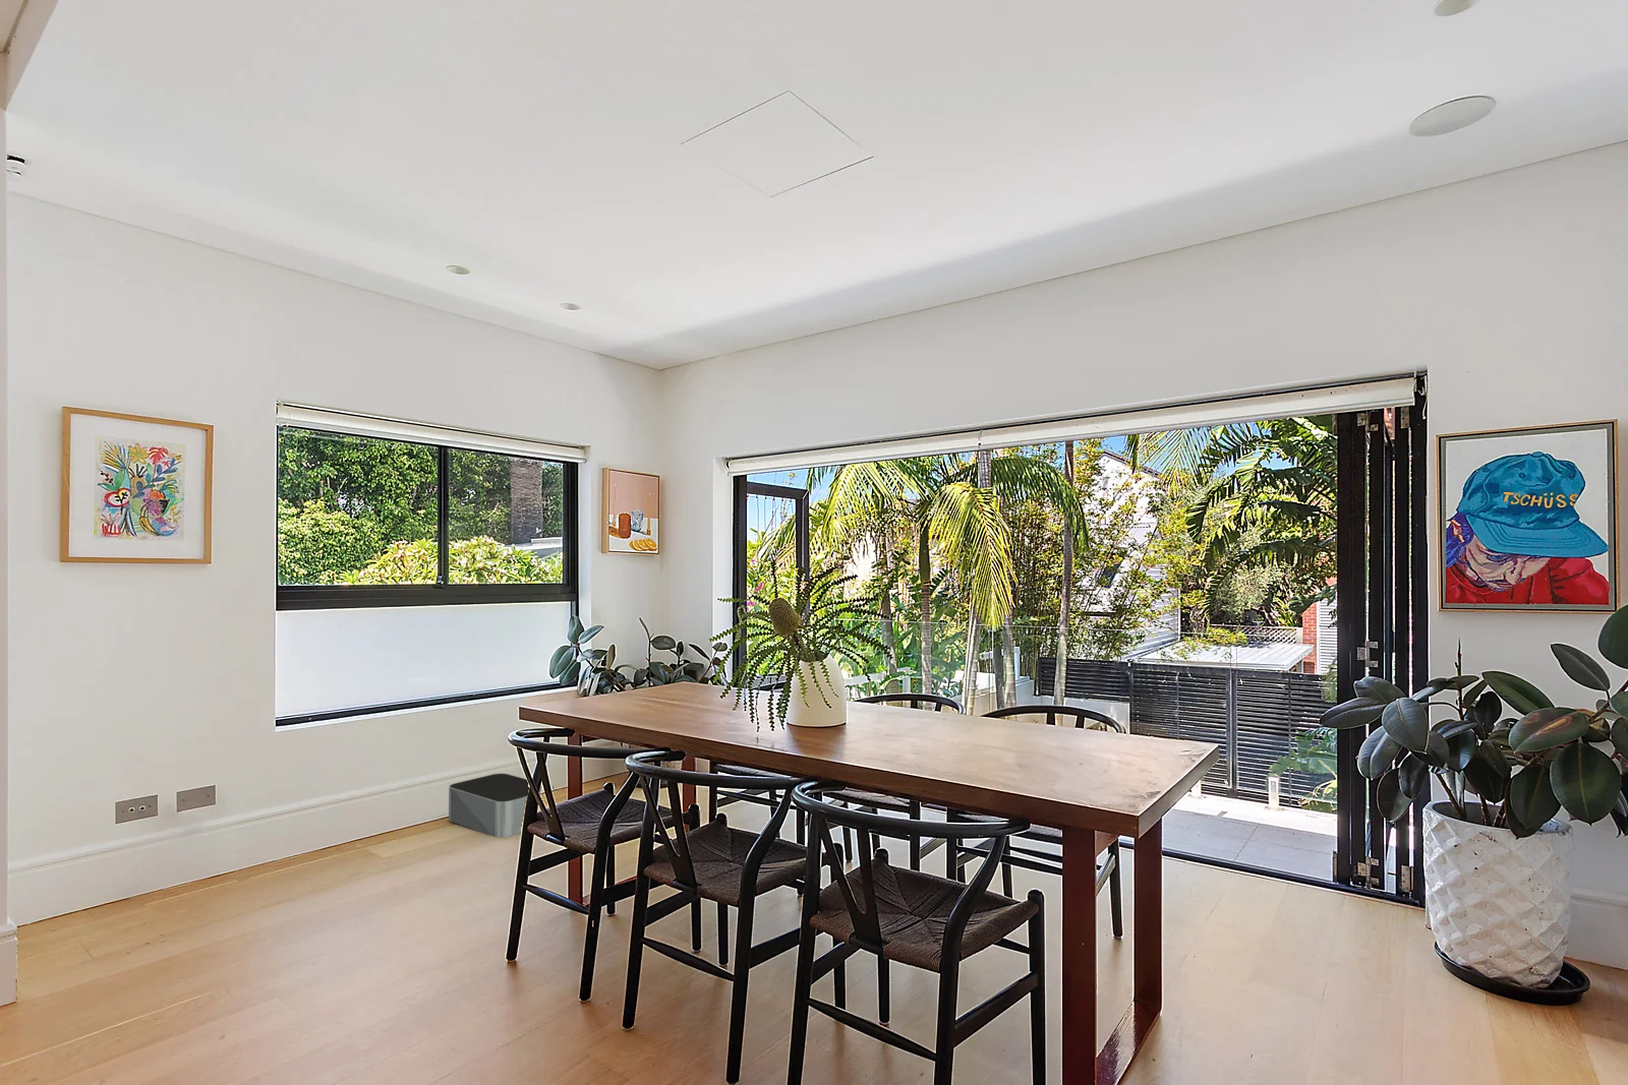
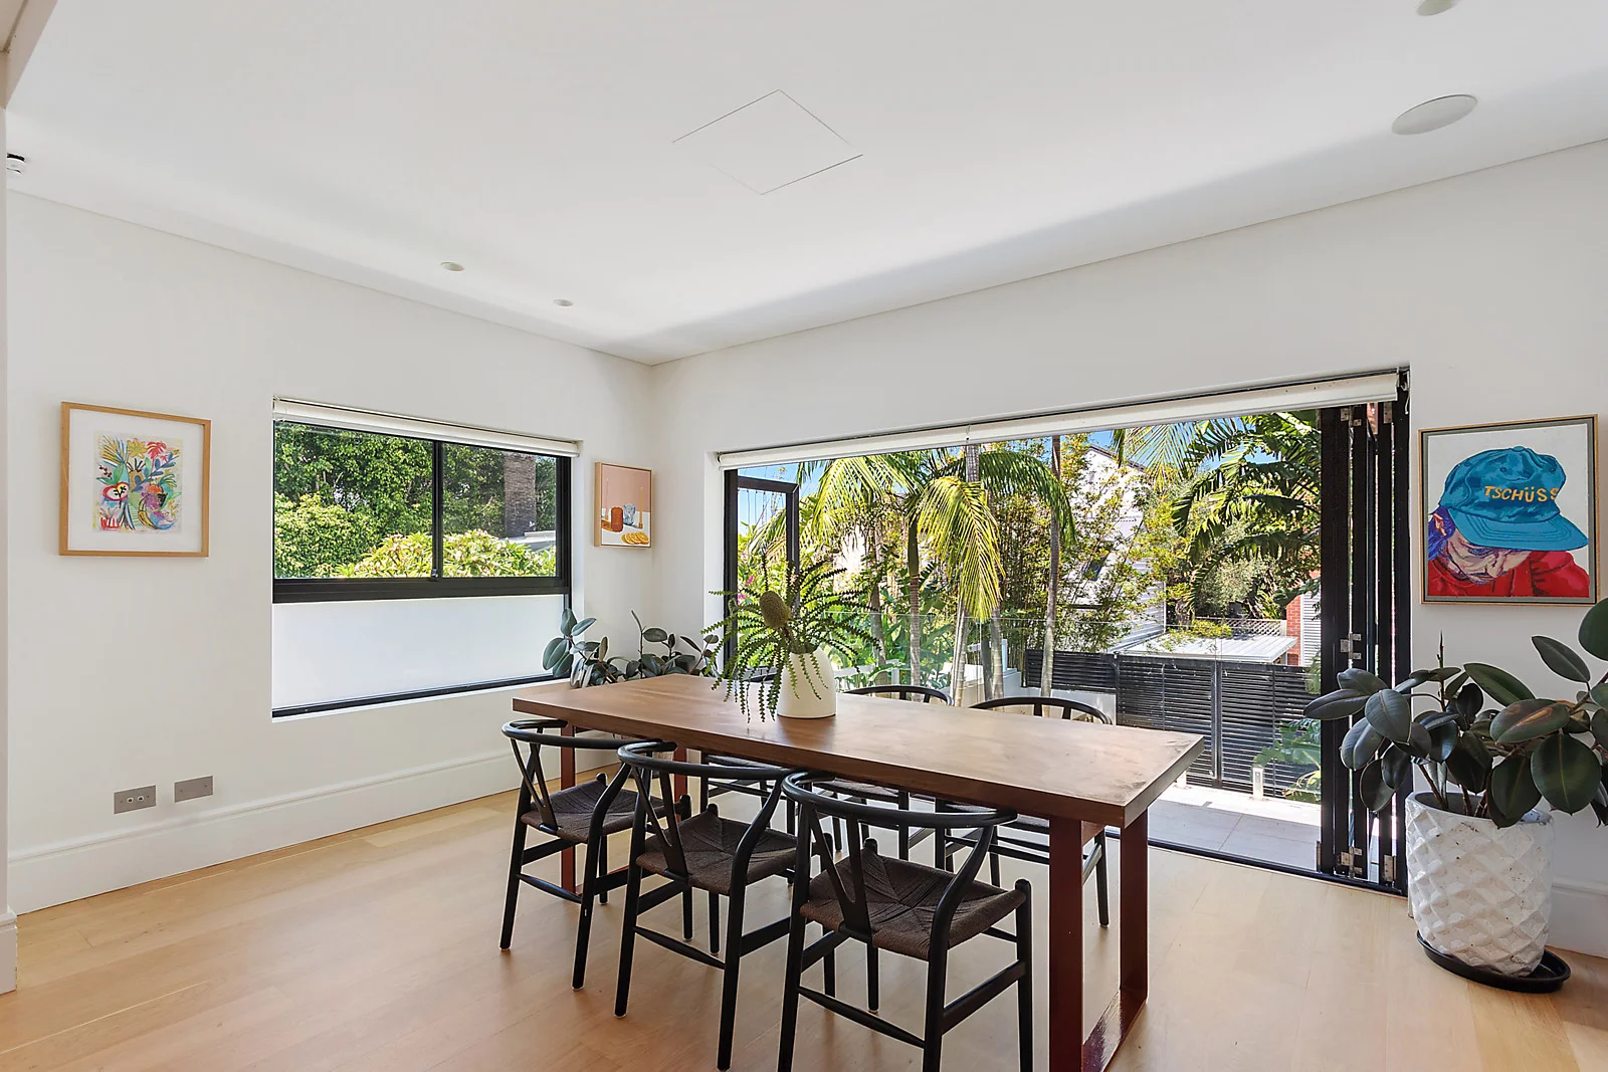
- storage bin (500, 803)
